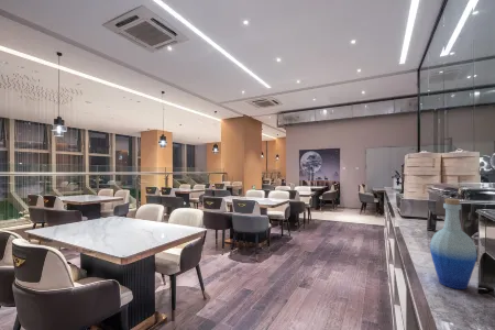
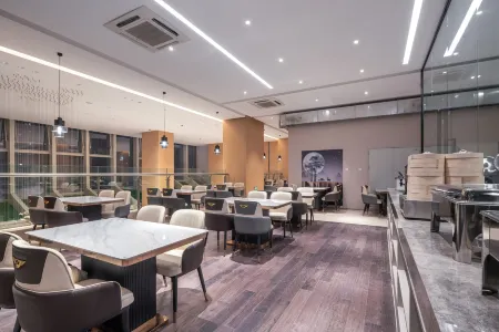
- bottle (452, 241)
